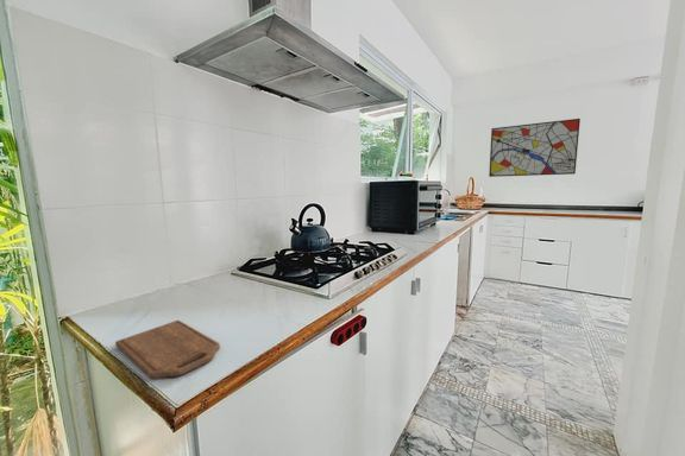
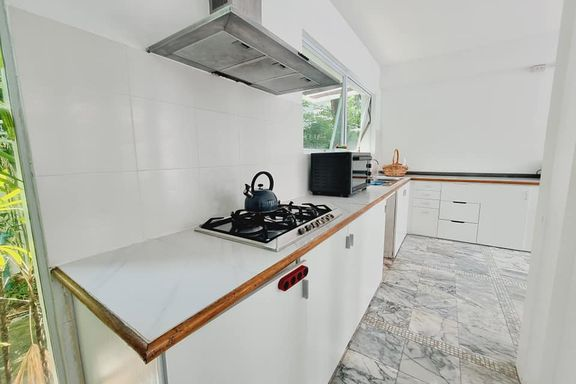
- cutting board (170, 347)
- wall art (530, 150)
